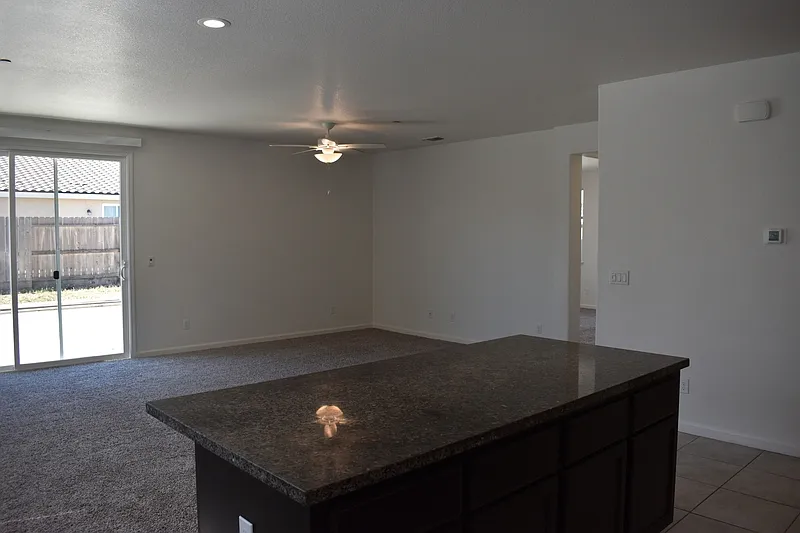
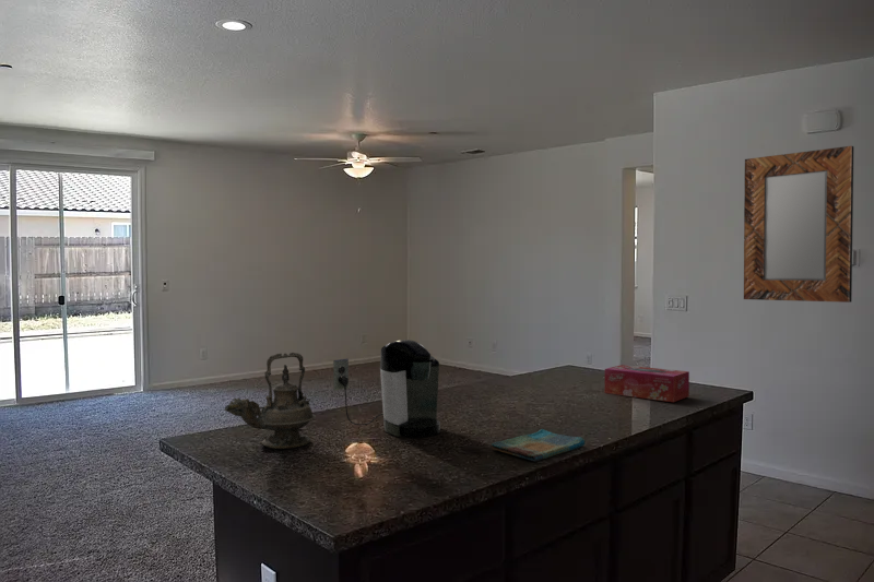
+ coffee maker (395, 387)
+ tissue box (646, 382)
+ home mirror (795, 227)
+ teapot (269, 401)
+ dish towel (539, 443)
